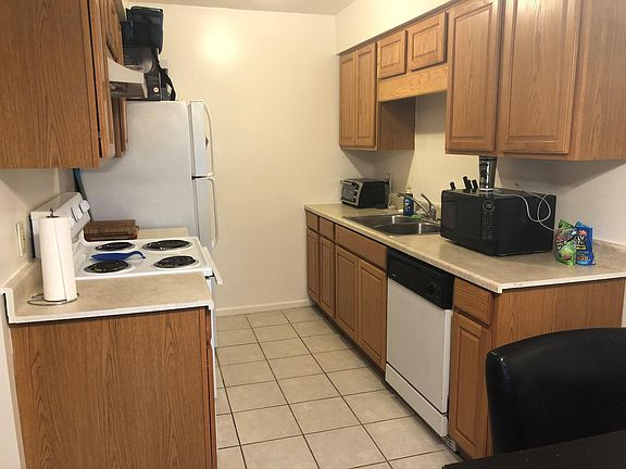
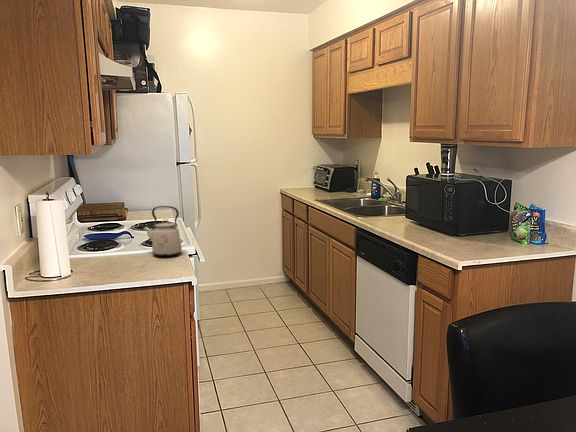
+ kettle (161, 230)
